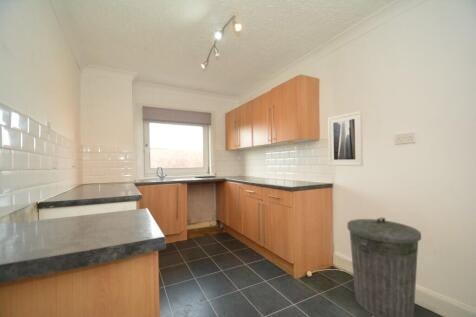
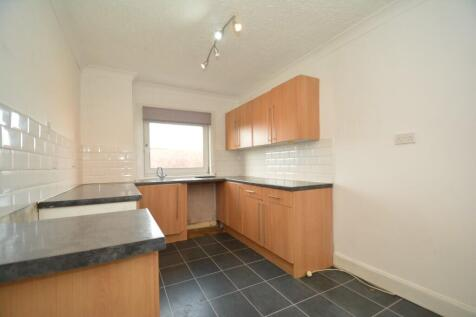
- trash can (381, 261)
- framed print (344, 140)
